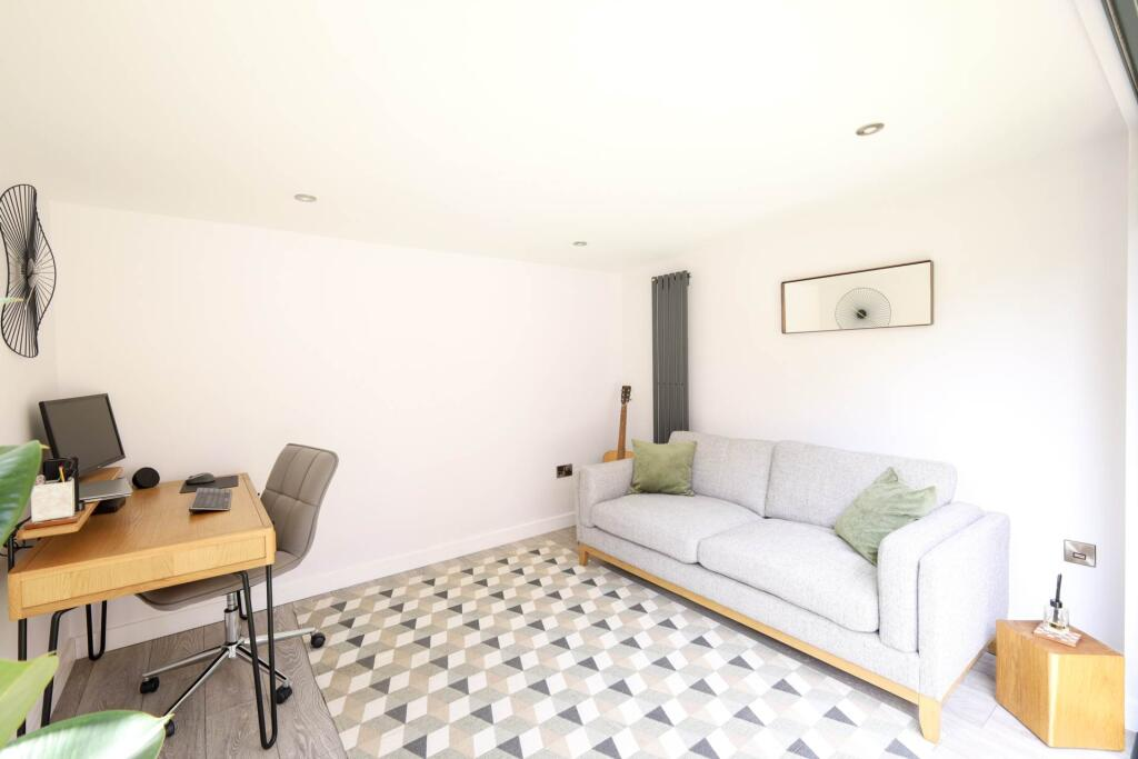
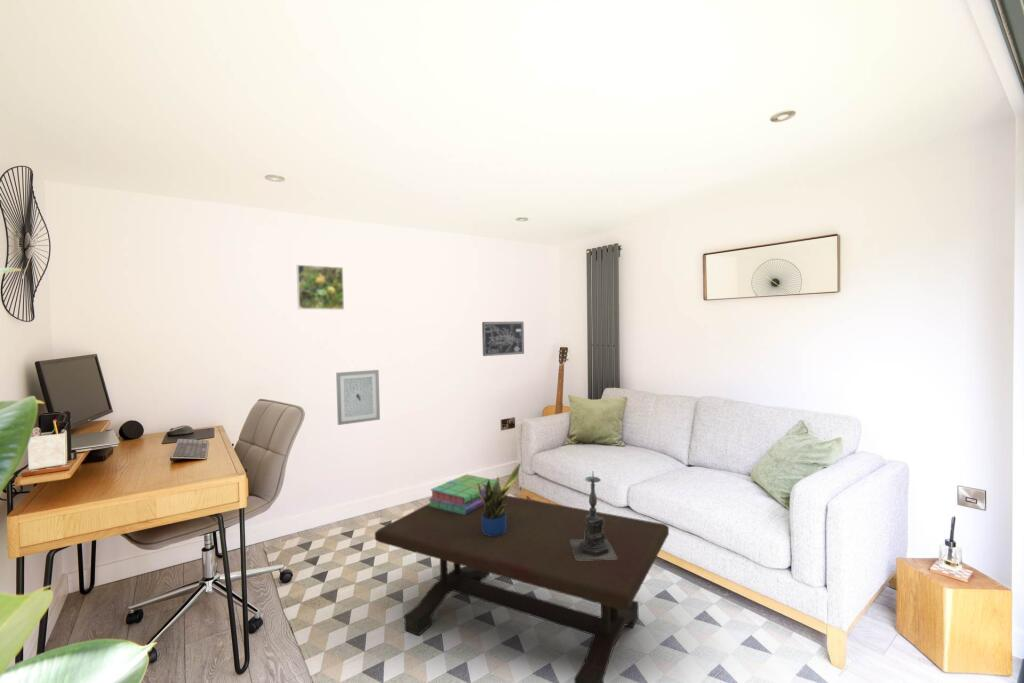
+ candle holder (592, 507)
+ potted plant (498, 496)
+ wall art (503, 338)
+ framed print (320, 287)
+ stack of books (465, 492)
+ coffee table (522, 575)
+ wall art (358, 396)
